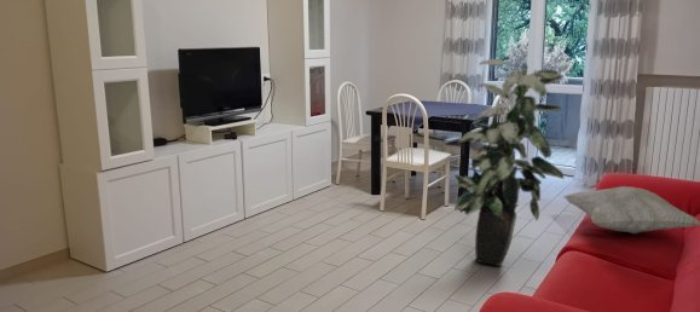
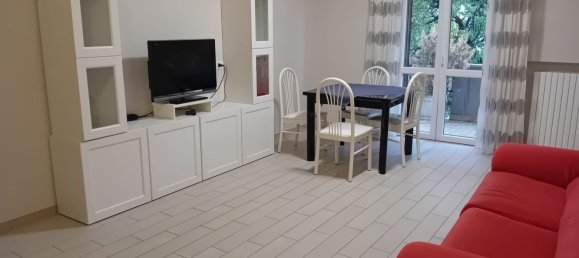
- indoor plant (503, 162)
- decorative pillow (625, 208)
